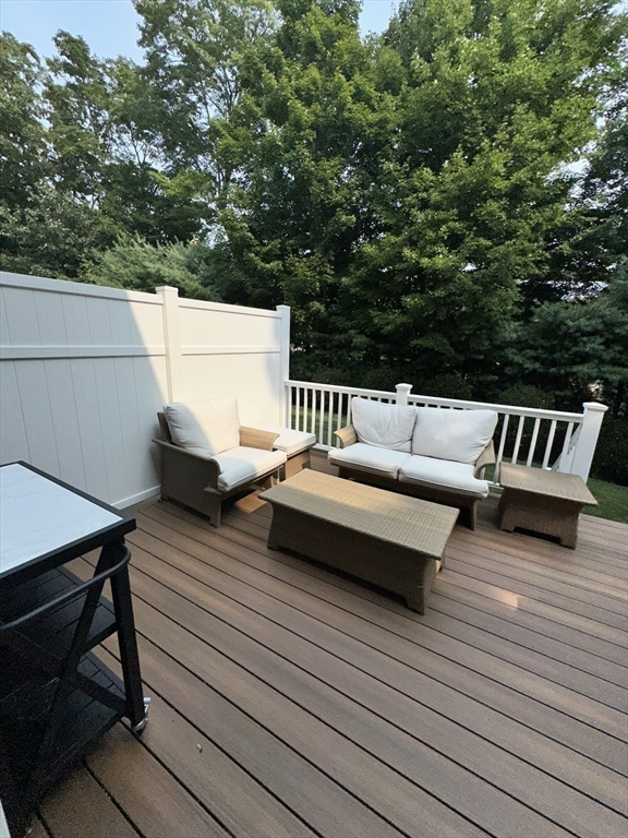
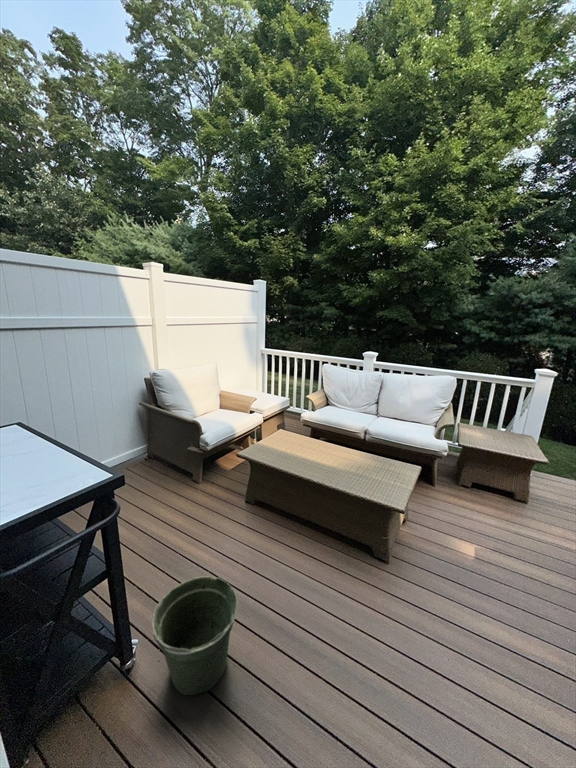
+ flower pot (197, 635)
